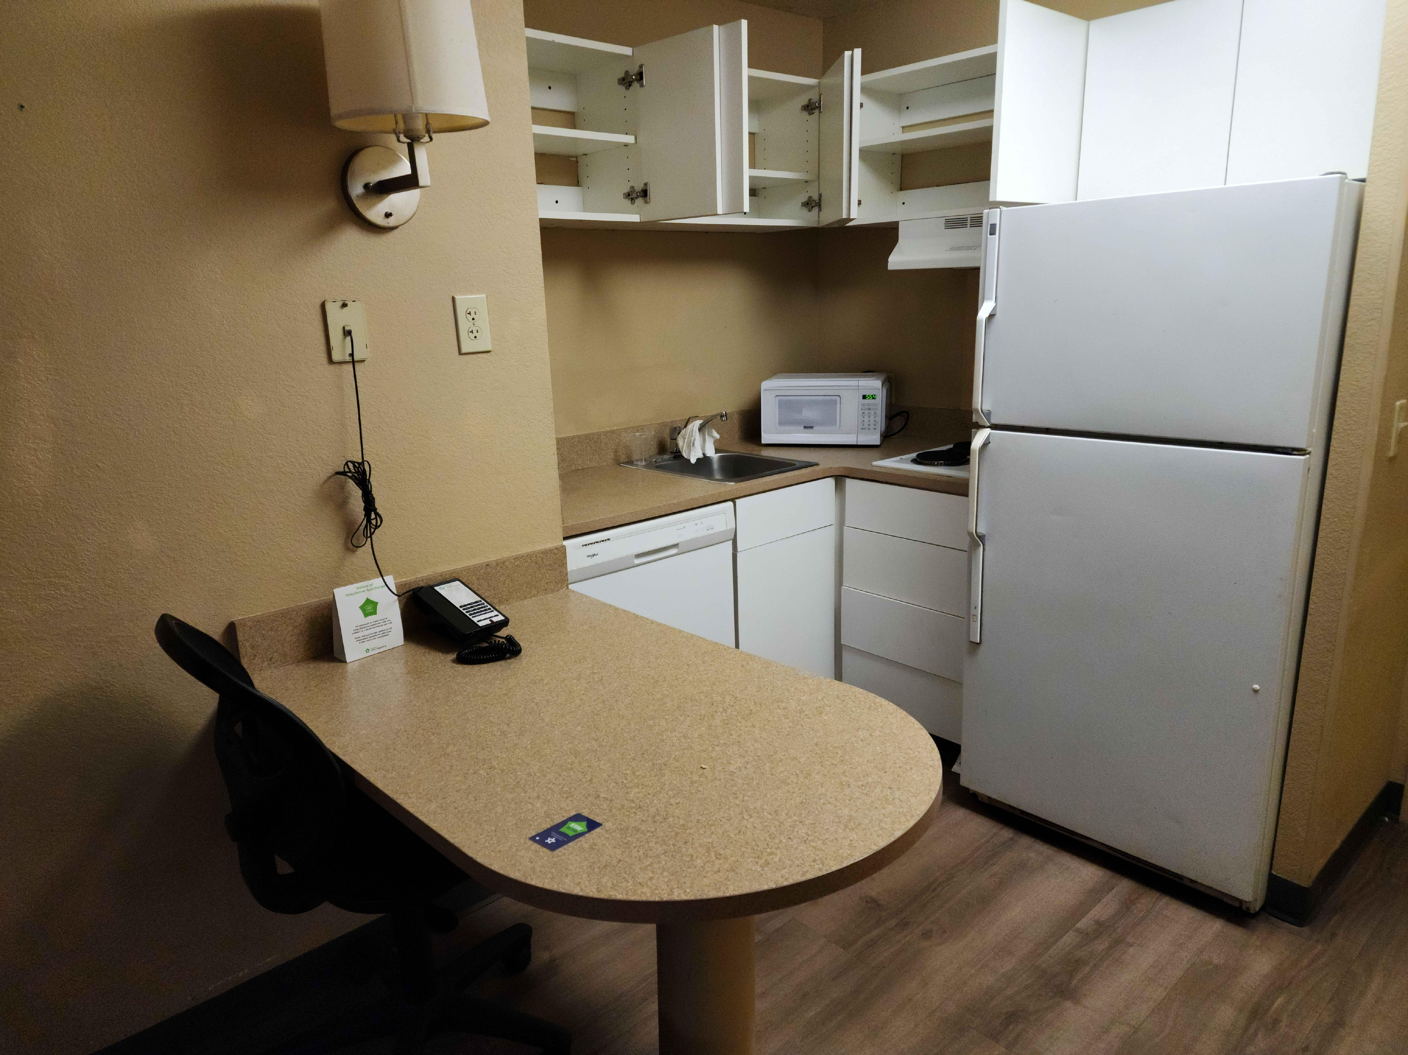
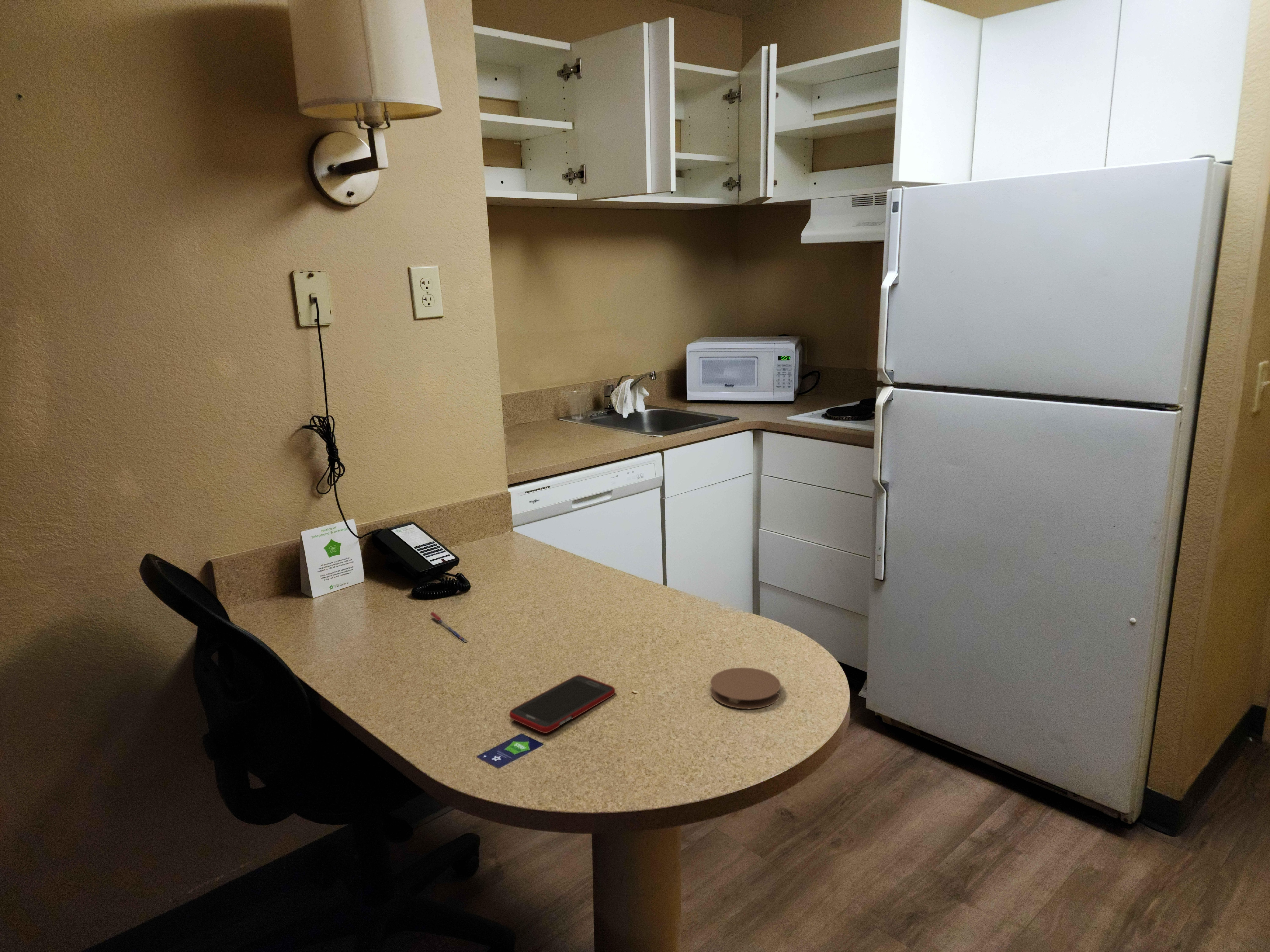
+ pen (448, 626)
+ coaster (745, 687)
+ cell phone (563, 703)
